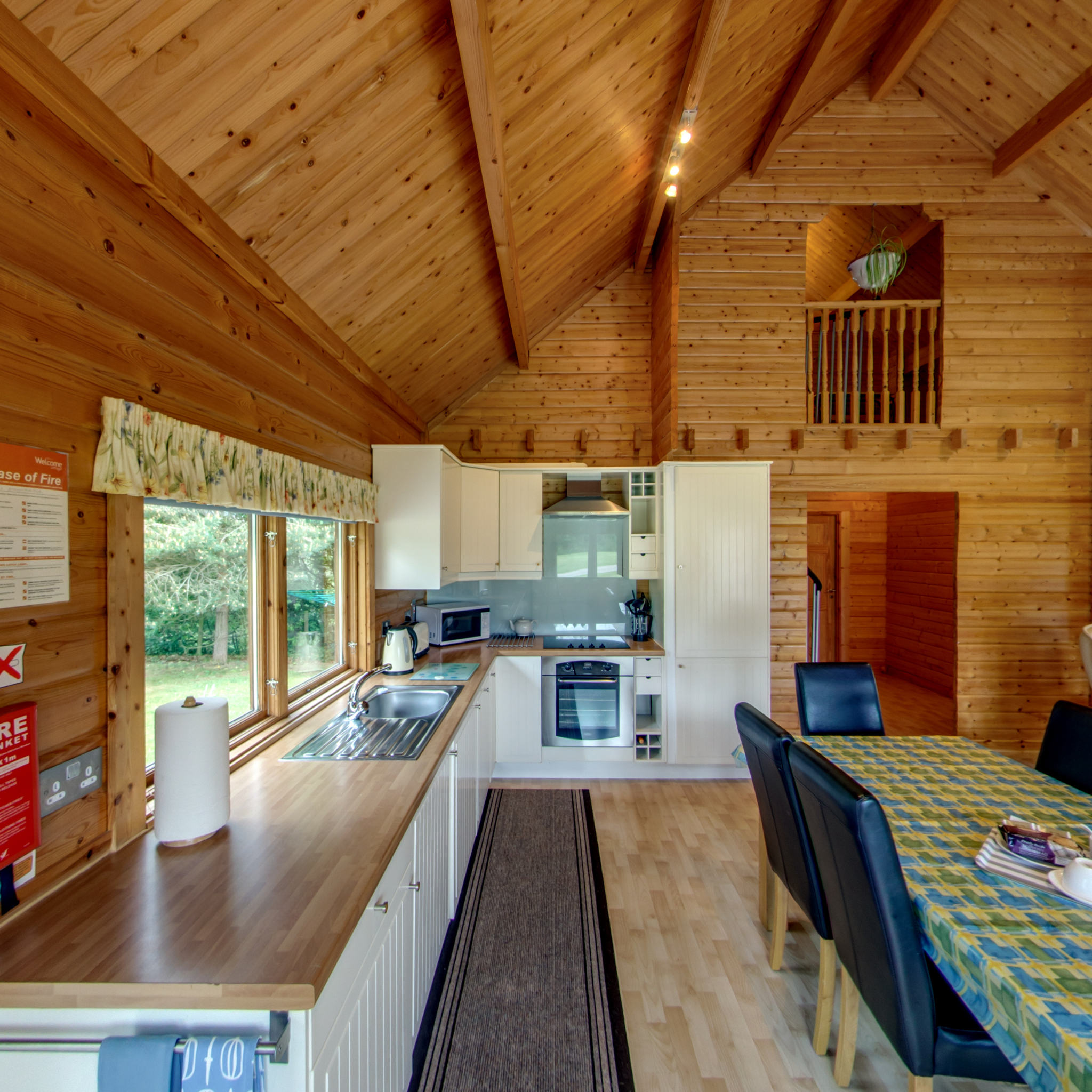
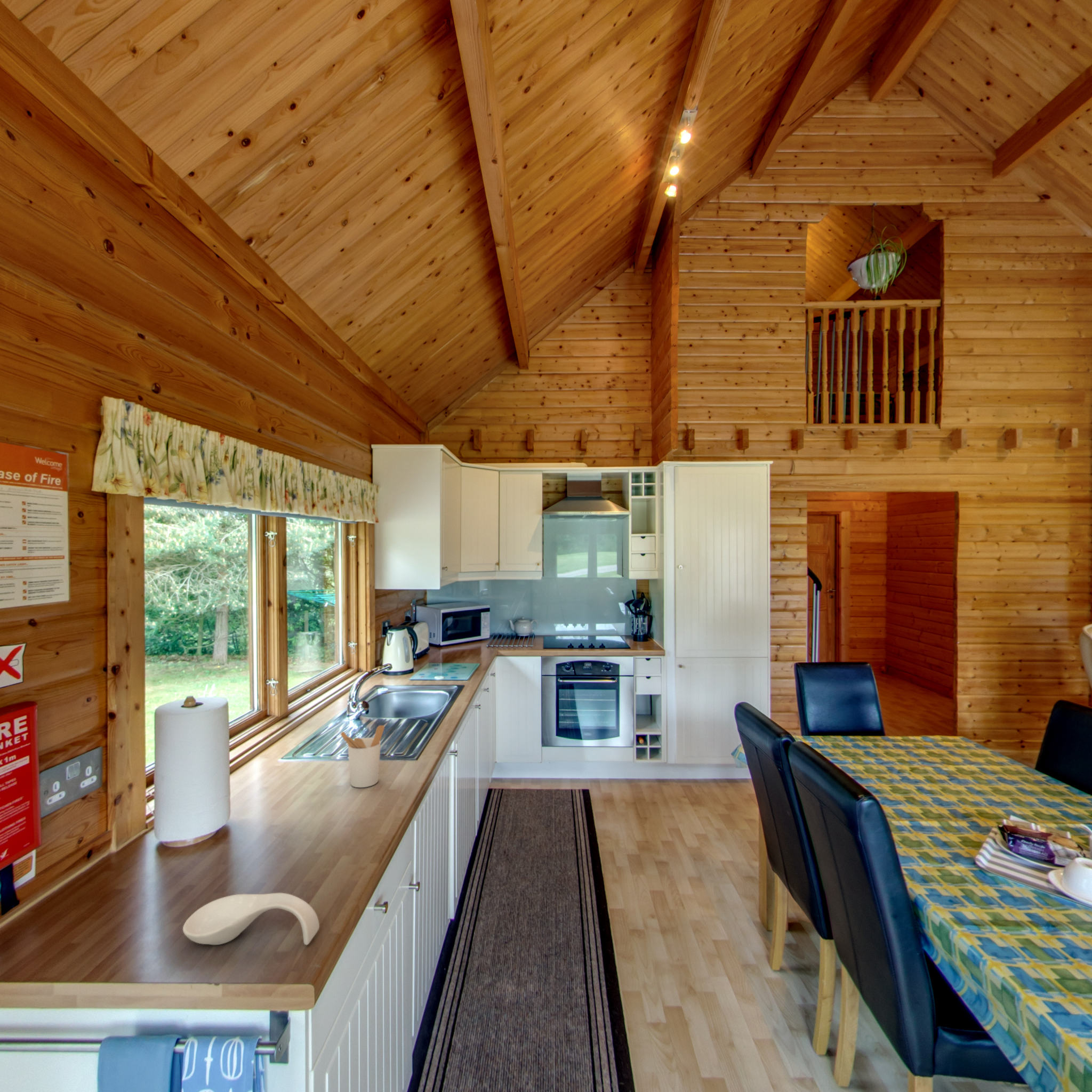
+ spoon rest (252, 916)
+ utensil holder (360, 756)
